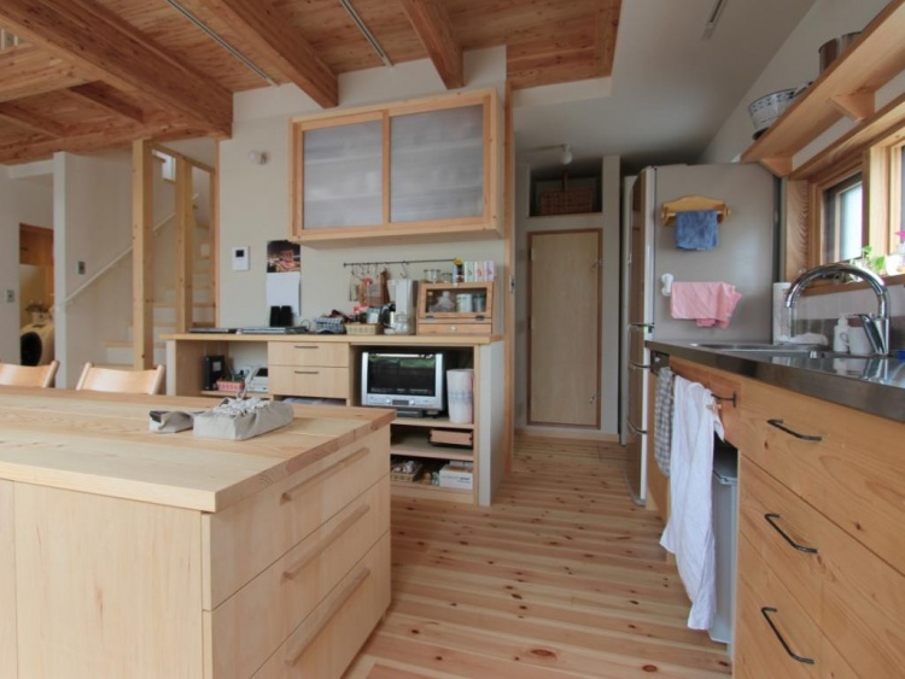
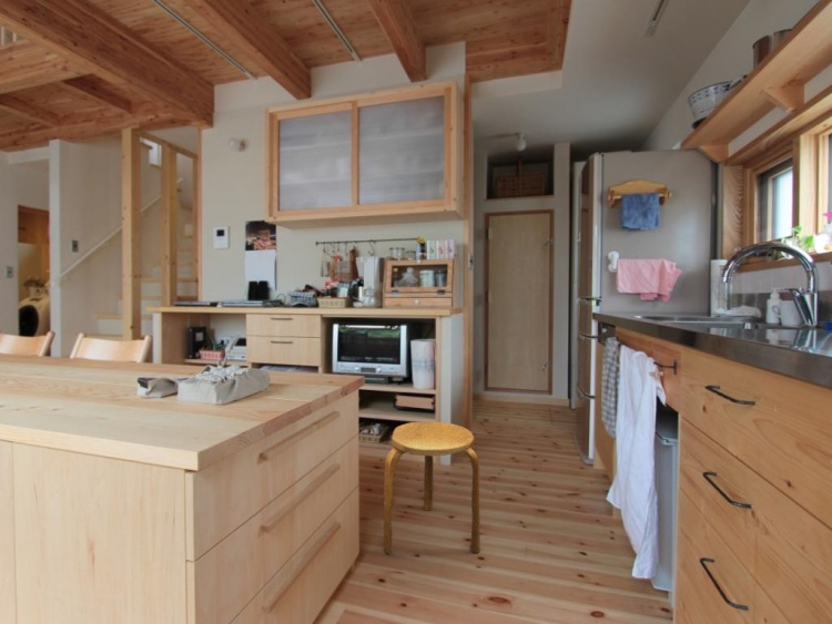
+ stool (426, 483)
